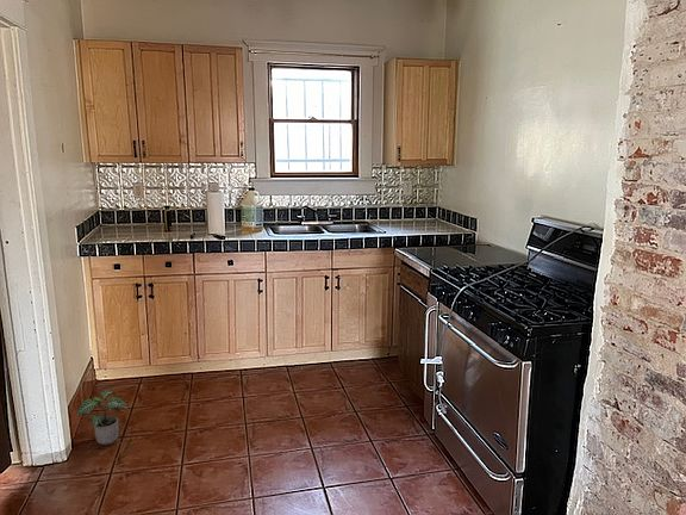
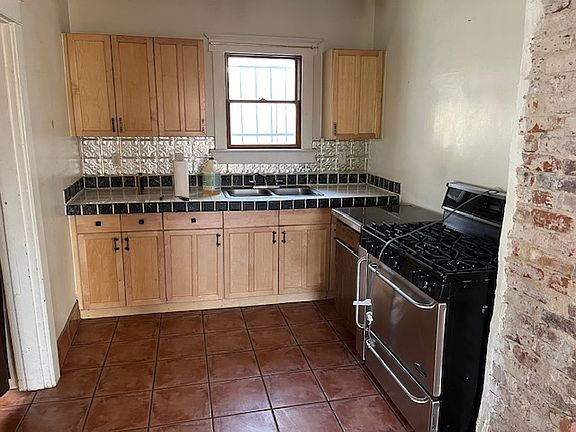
- potted plant (102, 417)
